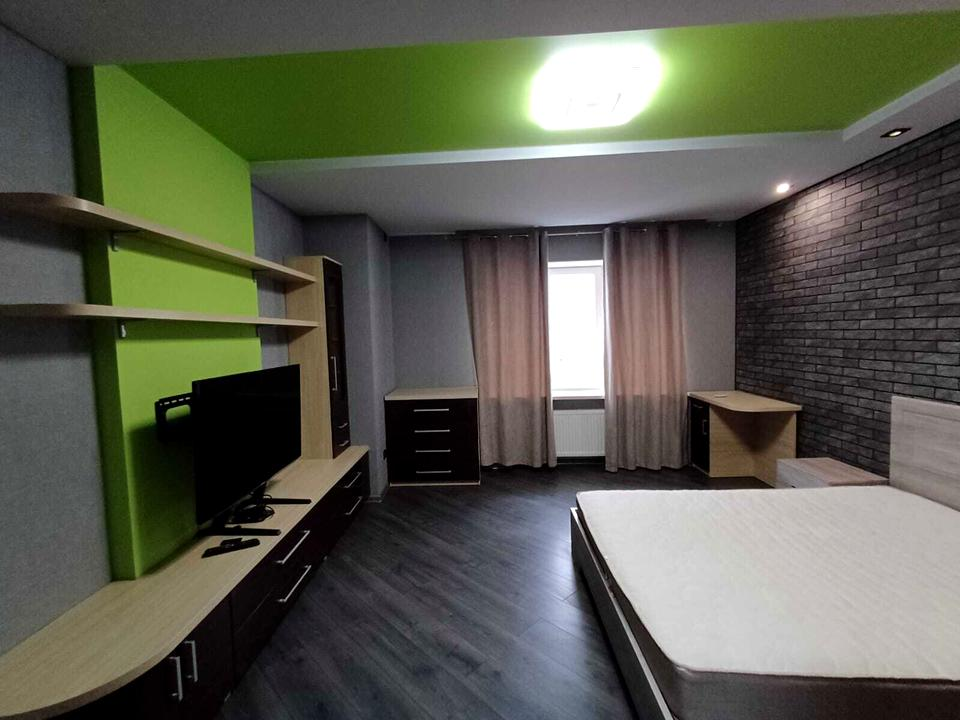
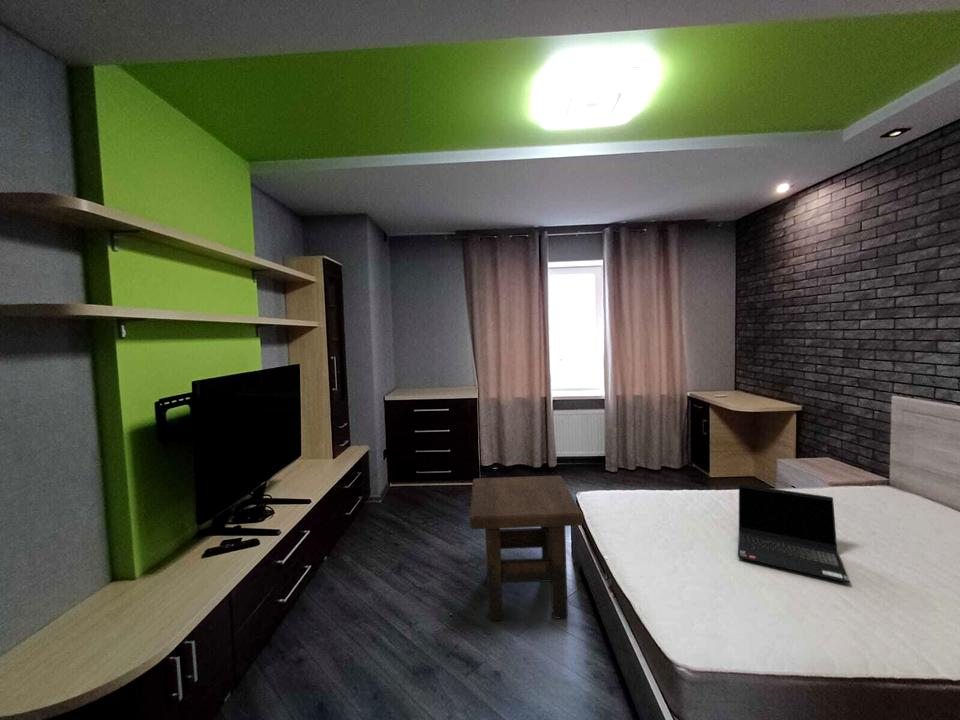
+ laptop computer (786, 527)
+ side table (522, 544)
